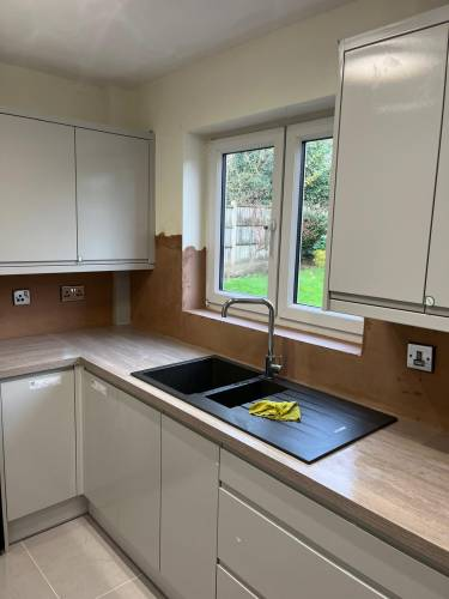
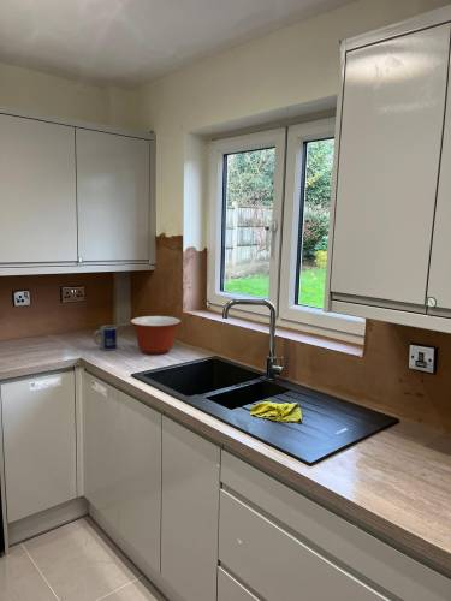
+ mixing bowl (155, 335)
+ mug (105, 338)
